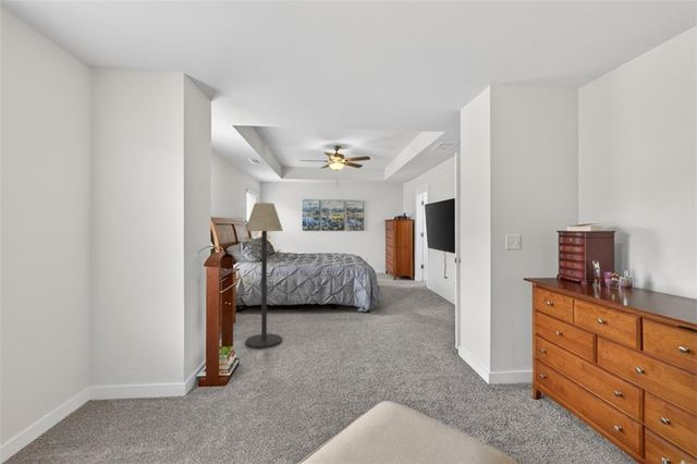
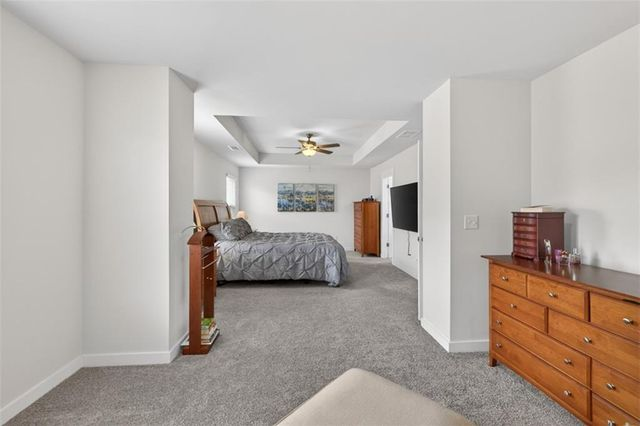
- floor lamp (264, 272)
